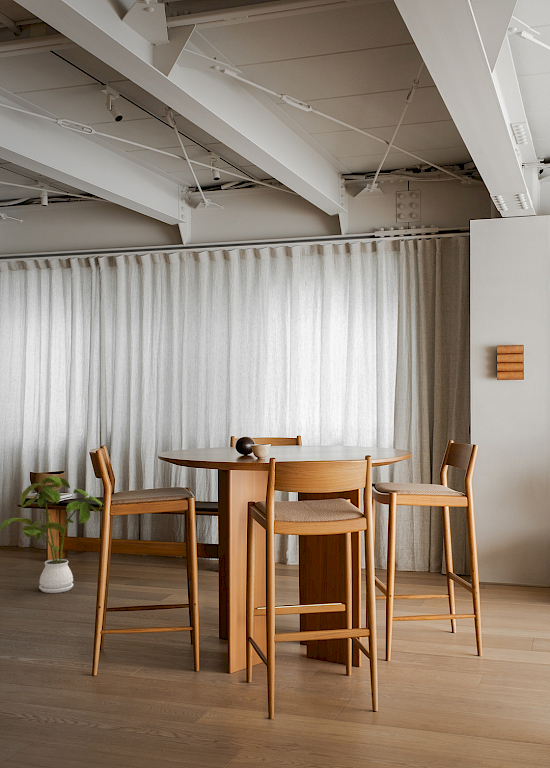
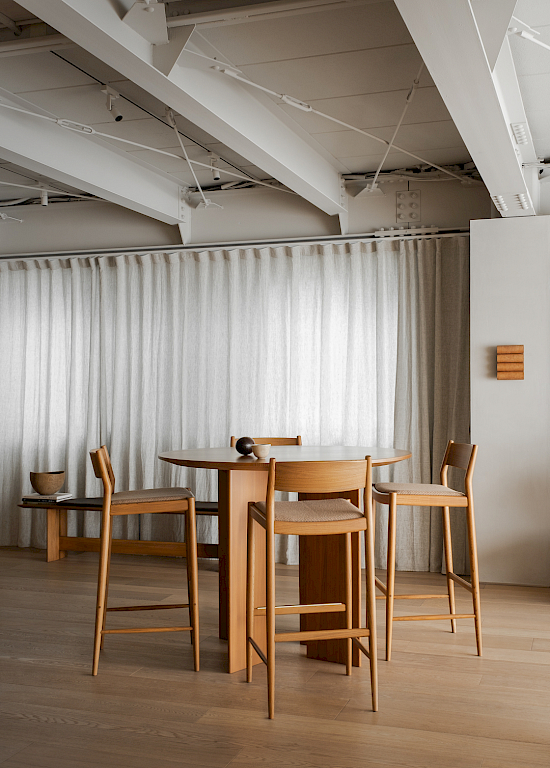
- house plant (46, 531)
